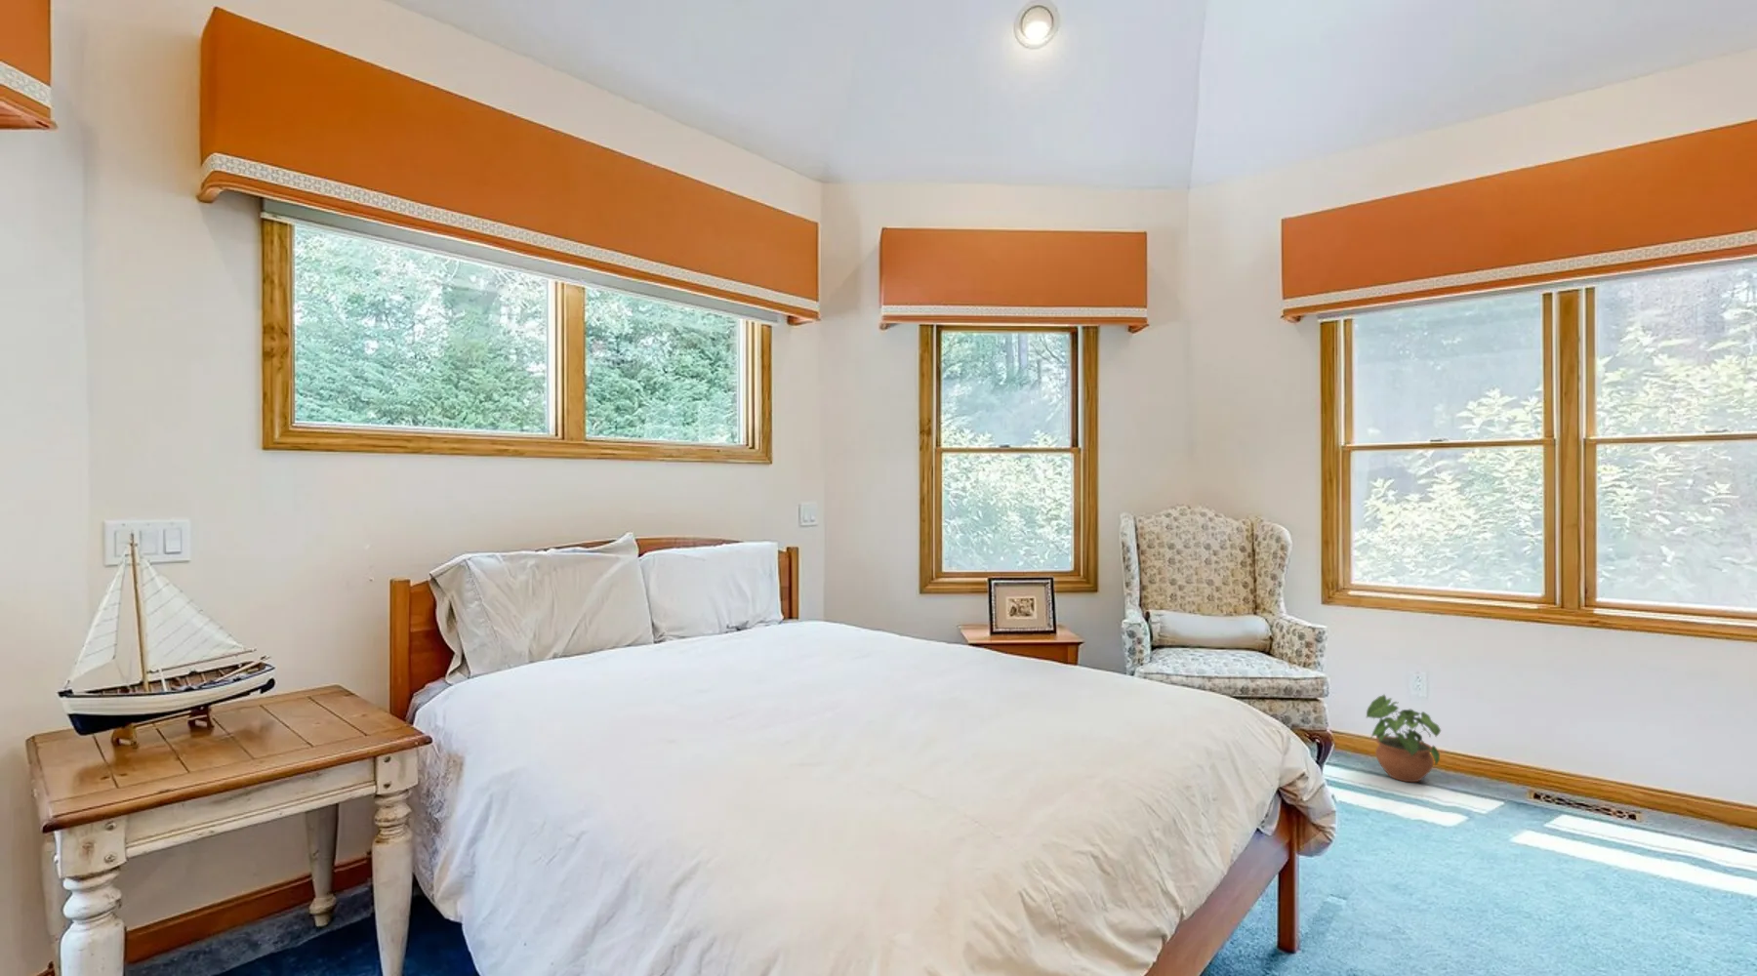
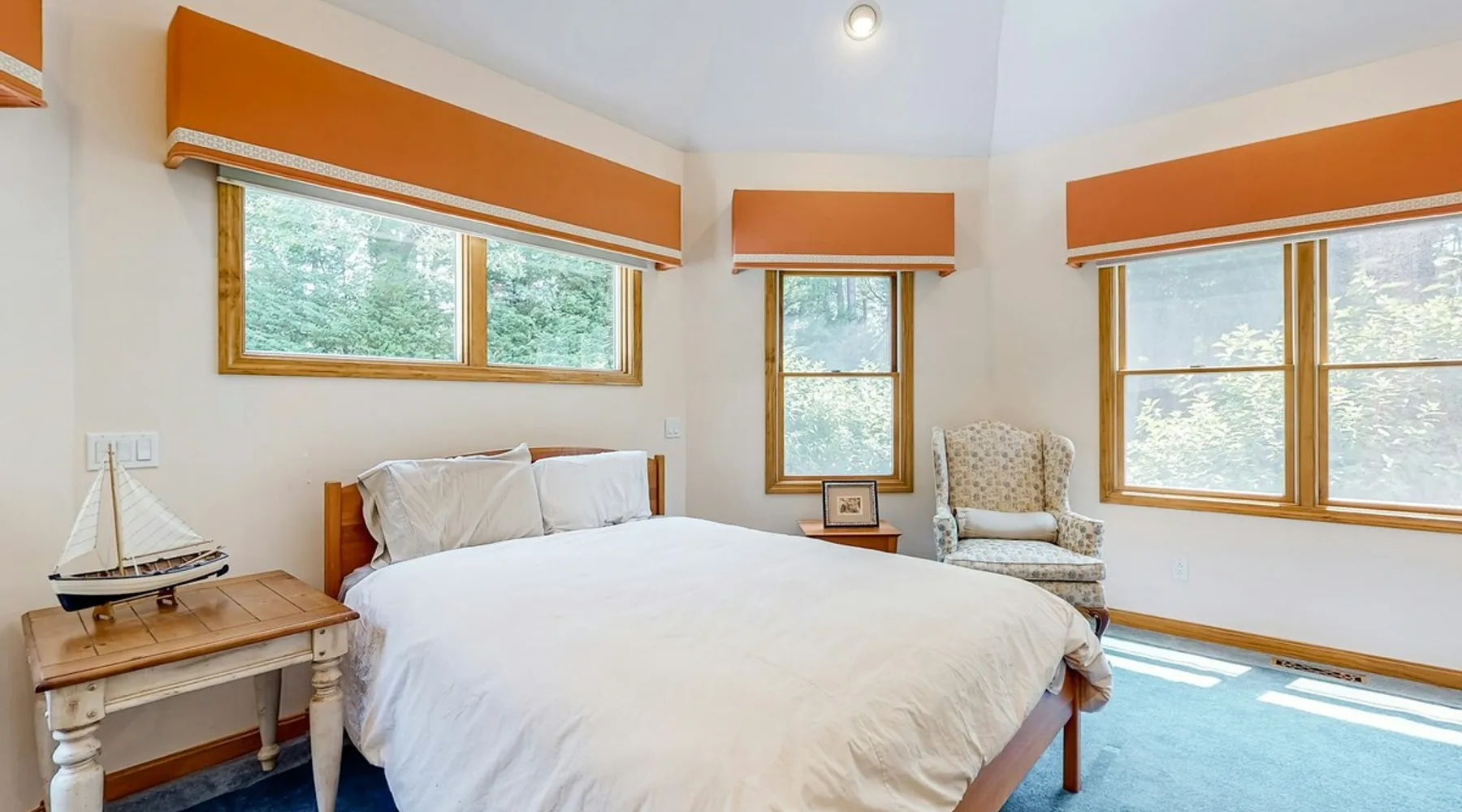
- potted plant (1395, 736)
